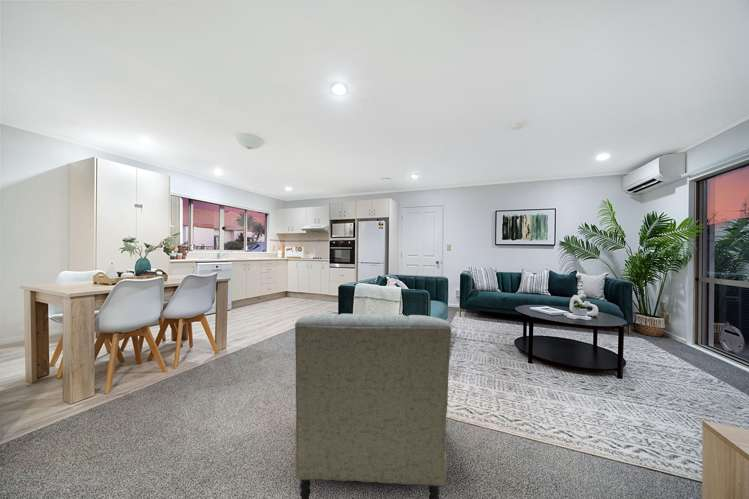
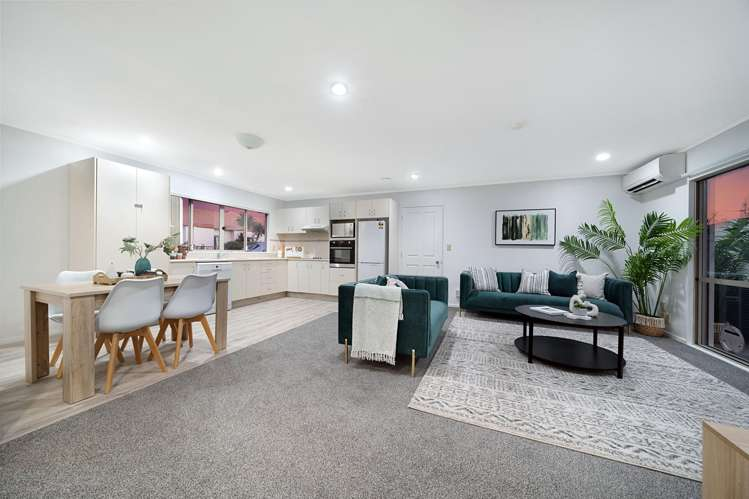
- armchair (372, 376)
